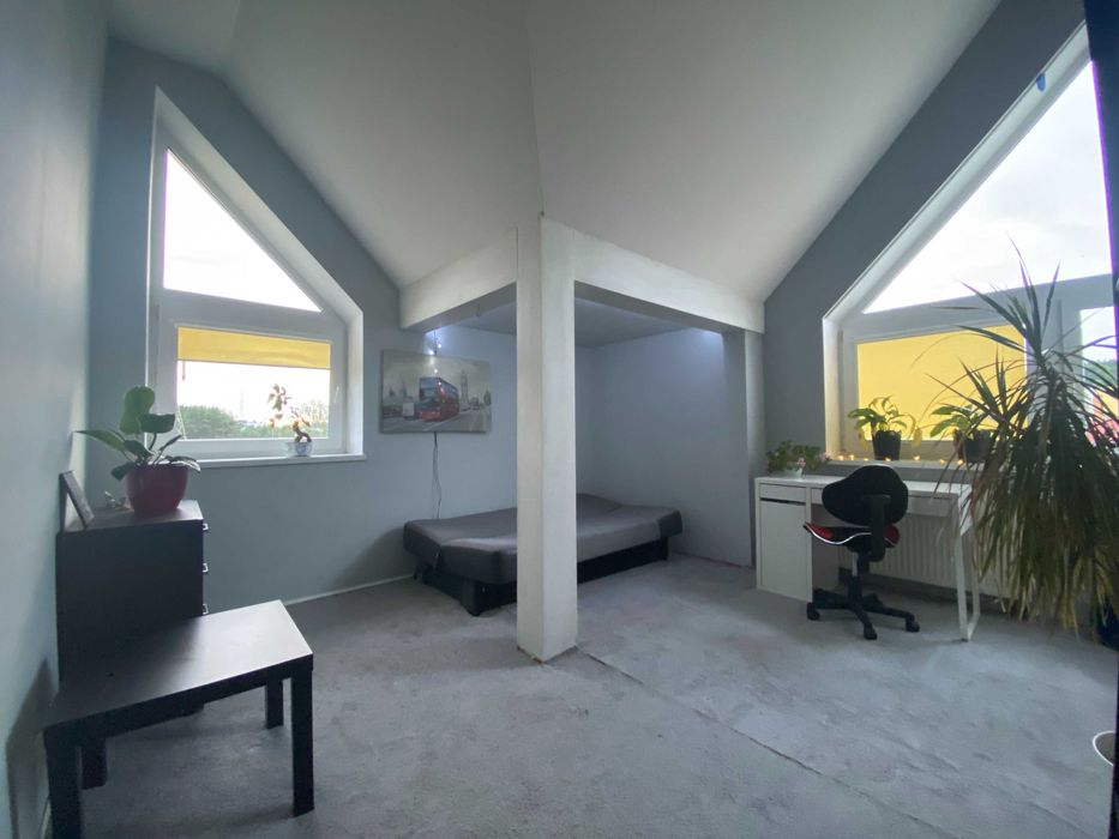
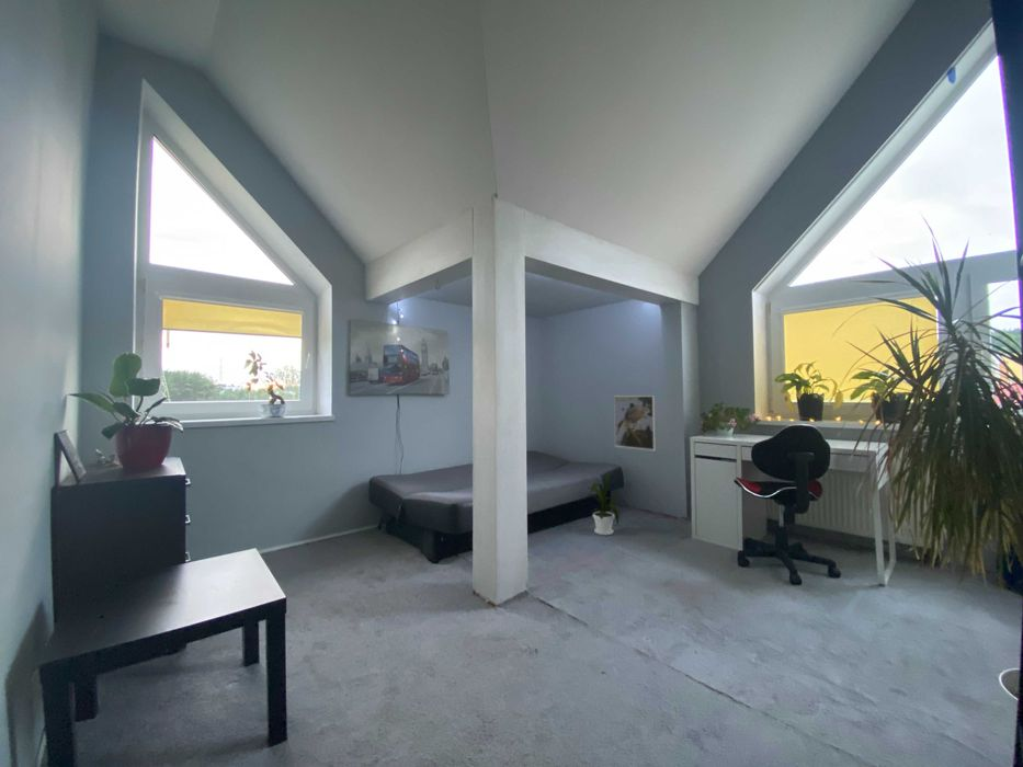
+ house plant (602, 504)
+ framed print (634, 422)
